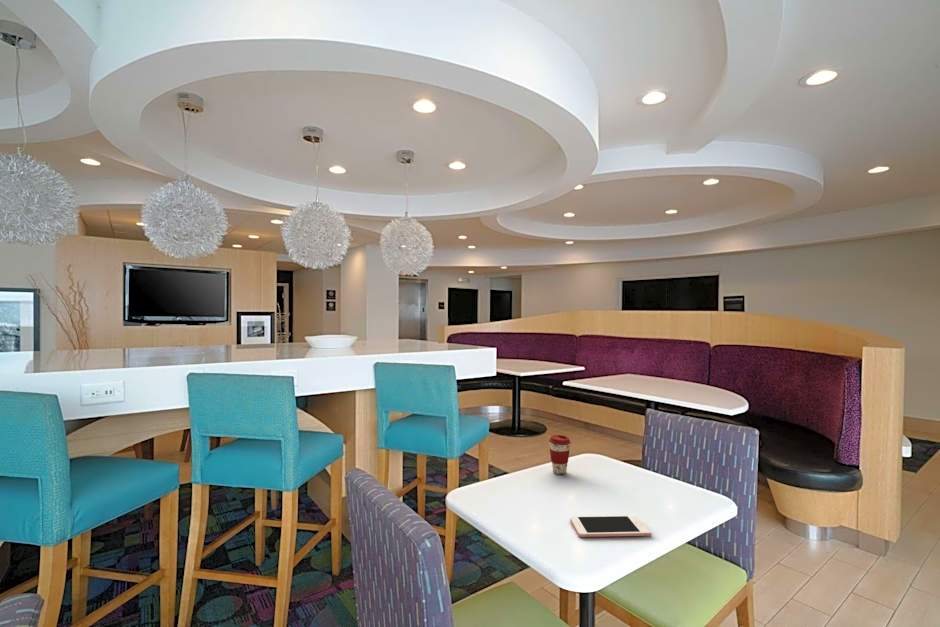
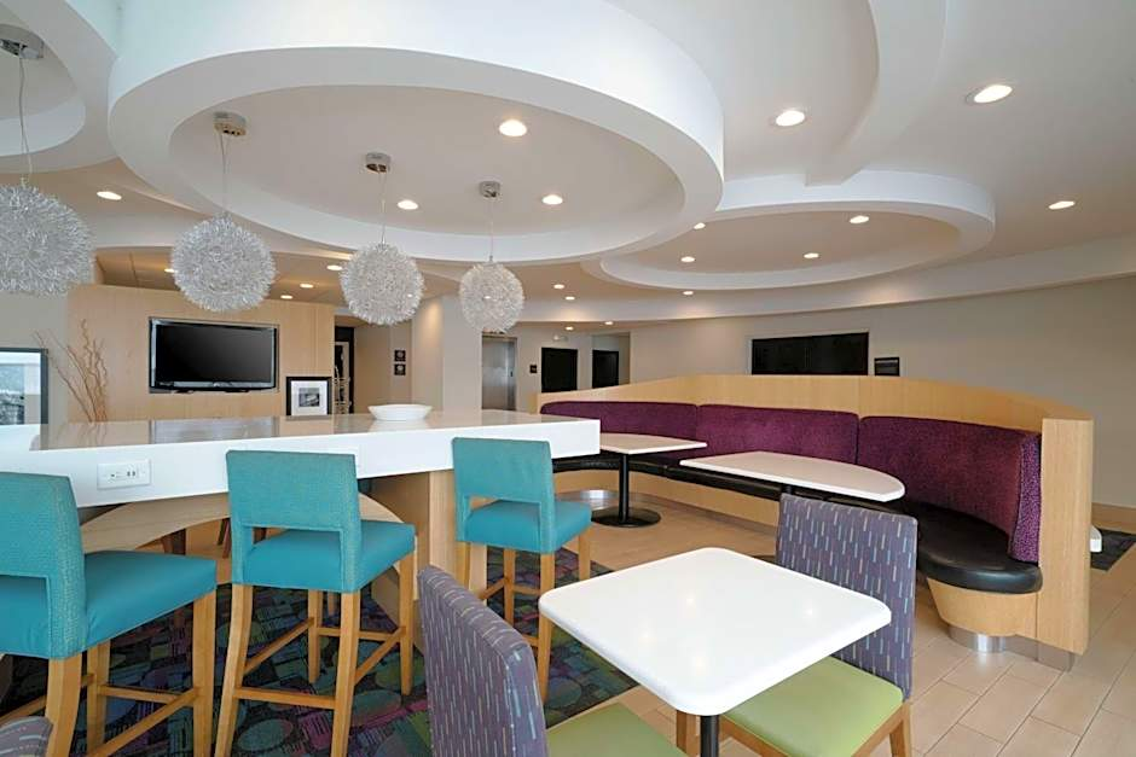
- coffee cup (559, 454)
- cell phone (609, 525)
